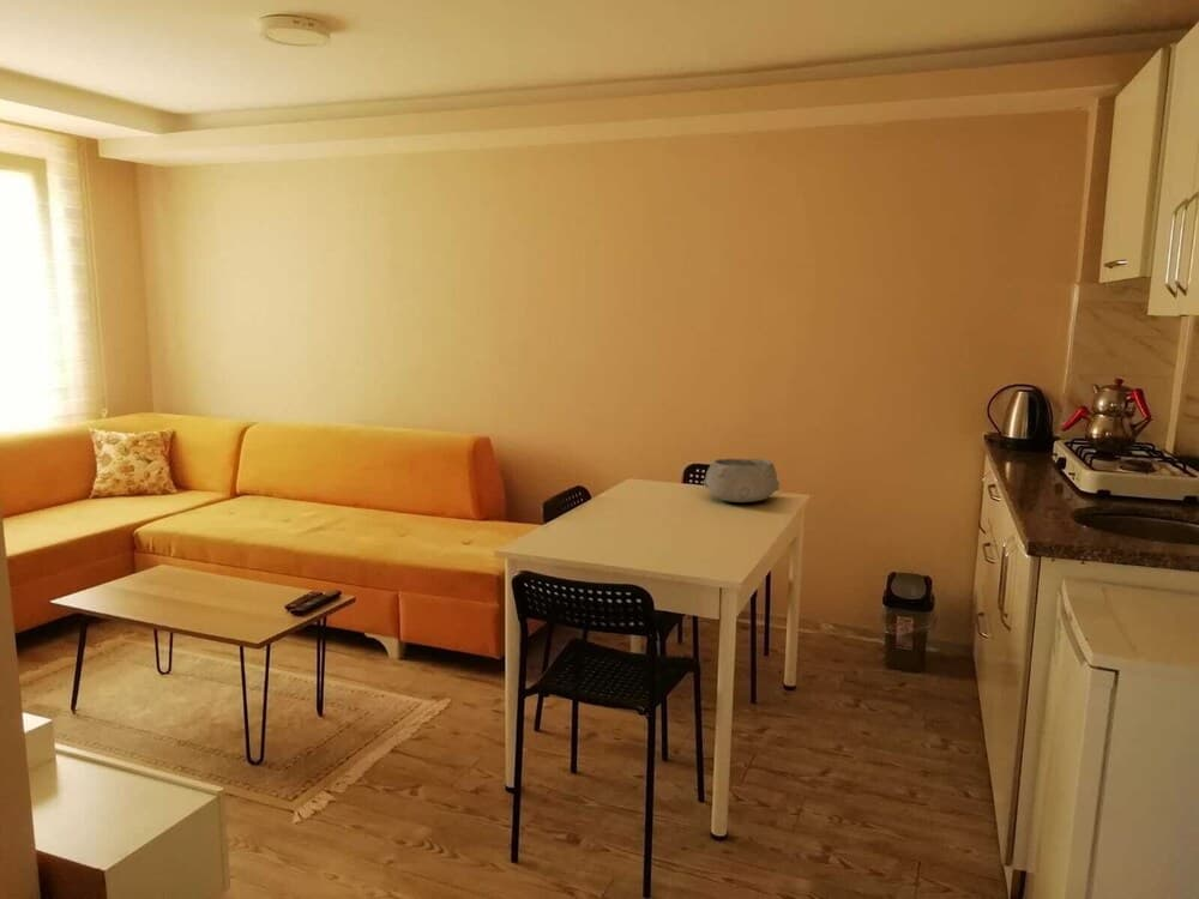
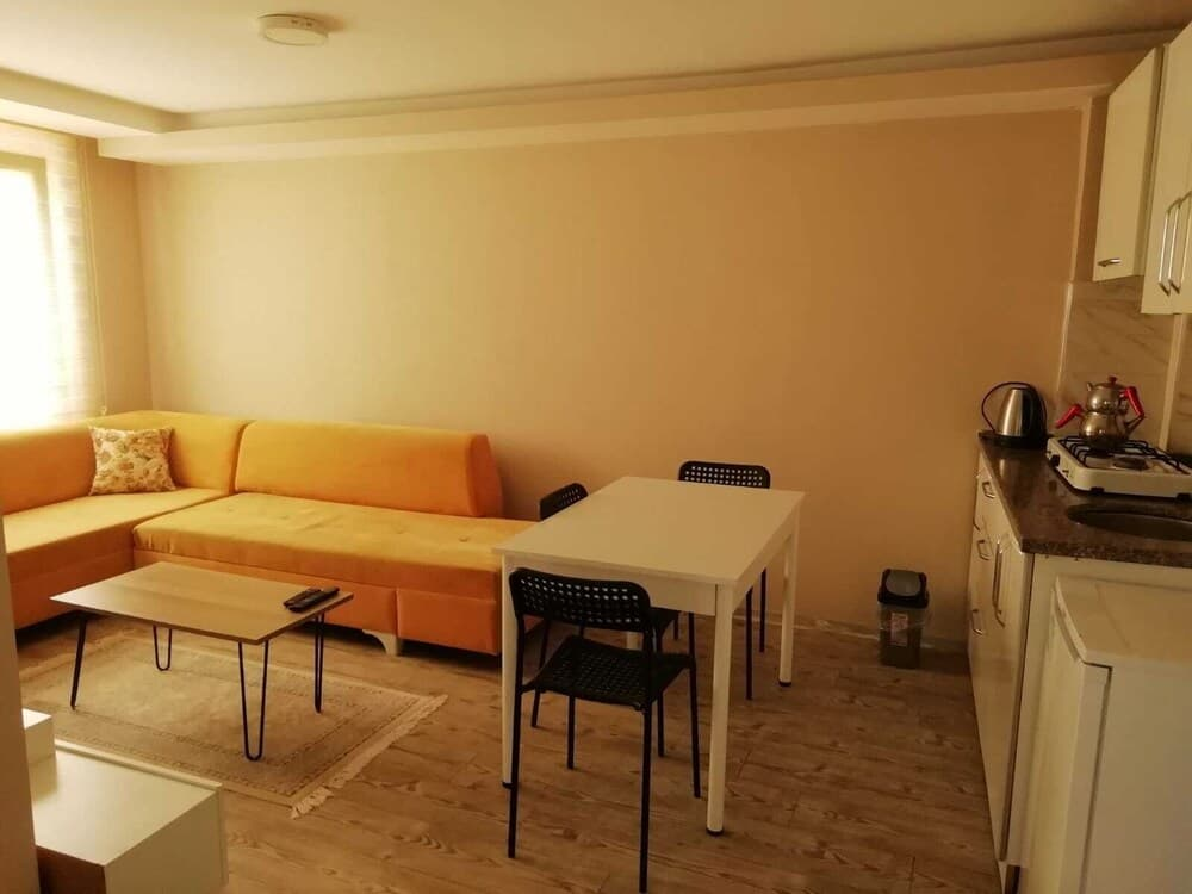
- bowl (741, 481)
